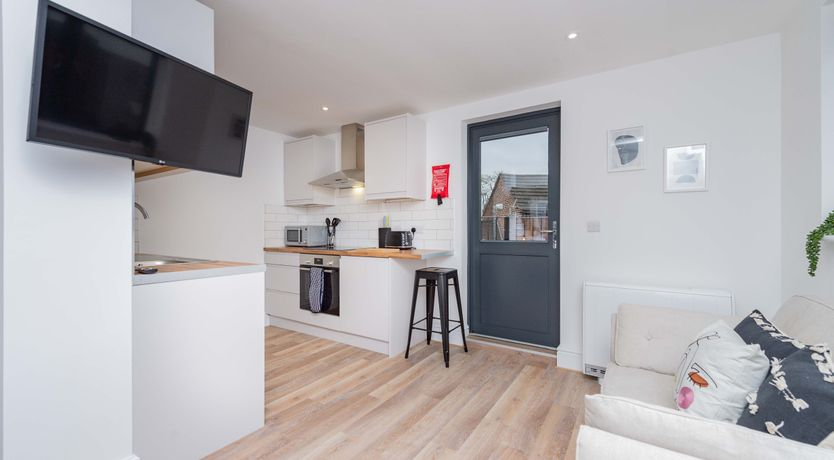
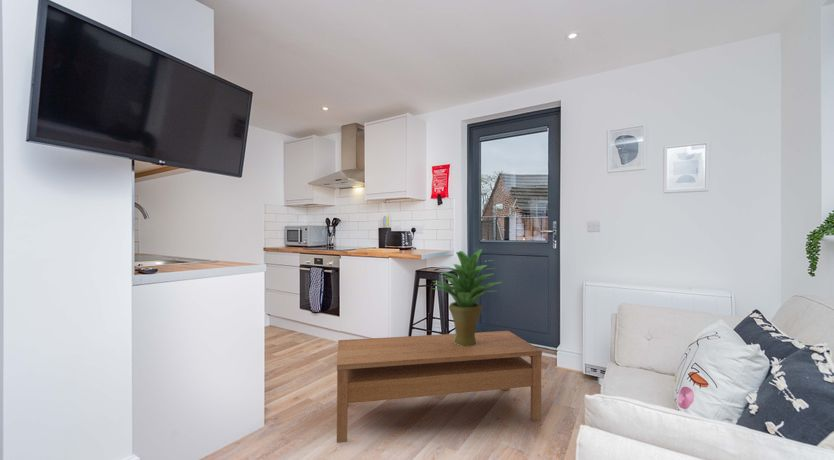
+ coffee table (435, 378)
+ potted plant (465, 295)
